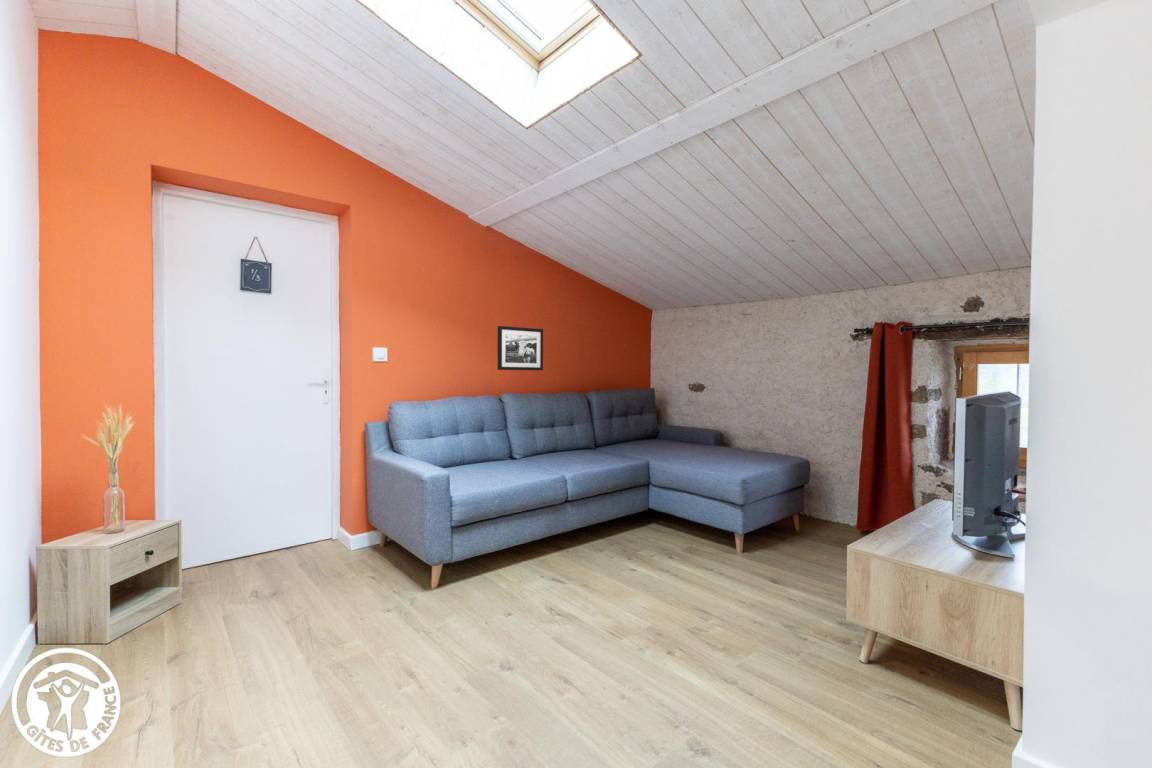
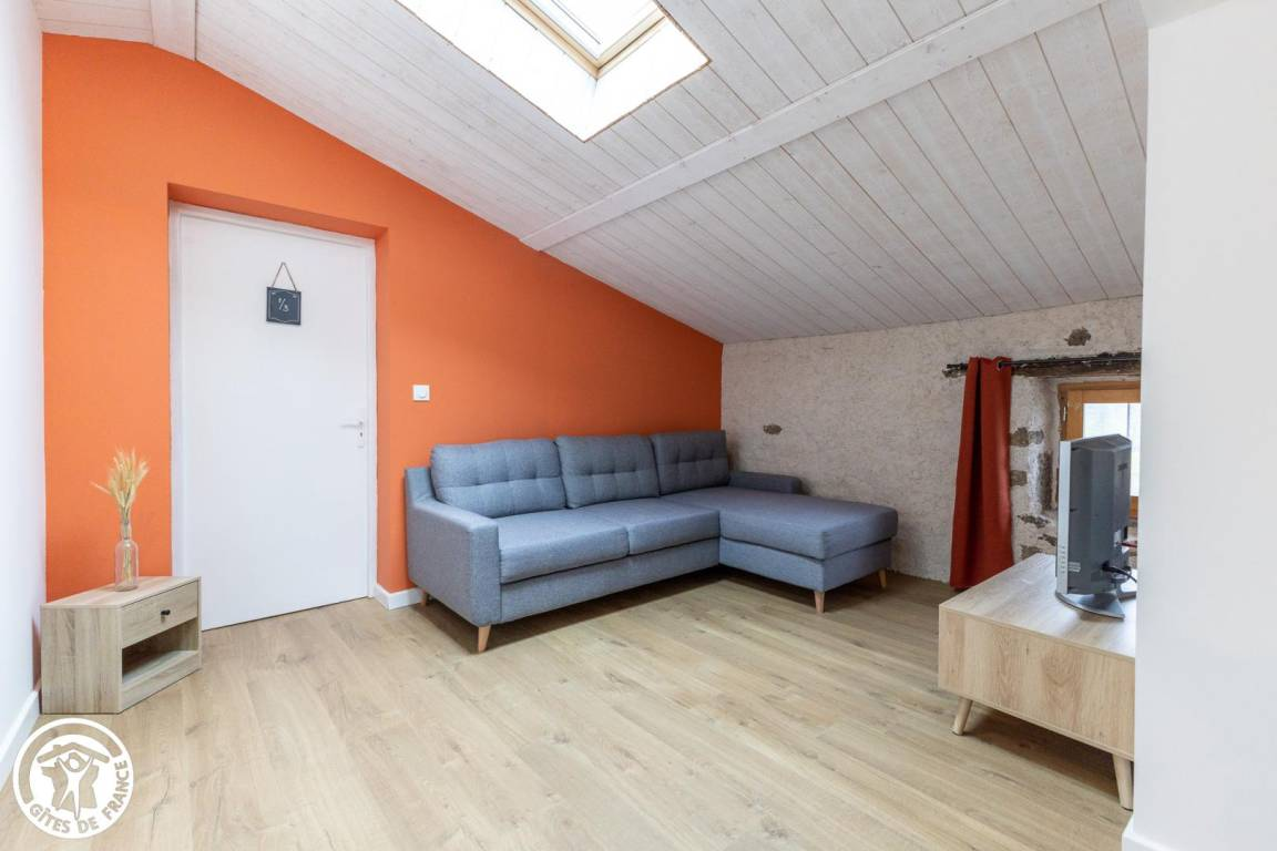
- picture frame (521, 348)
